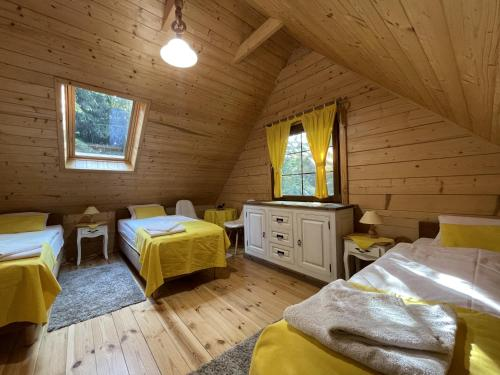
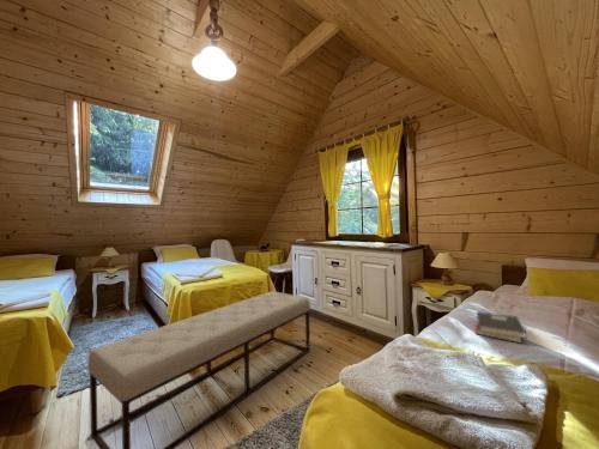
+ bench (225, 350)
+ hardback book (498, 326)
